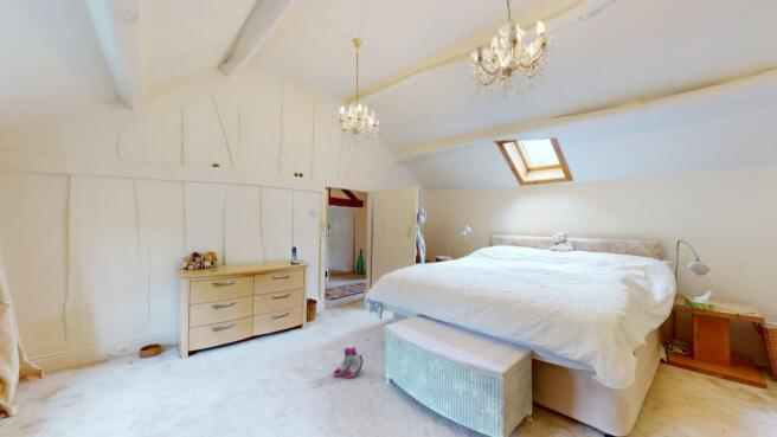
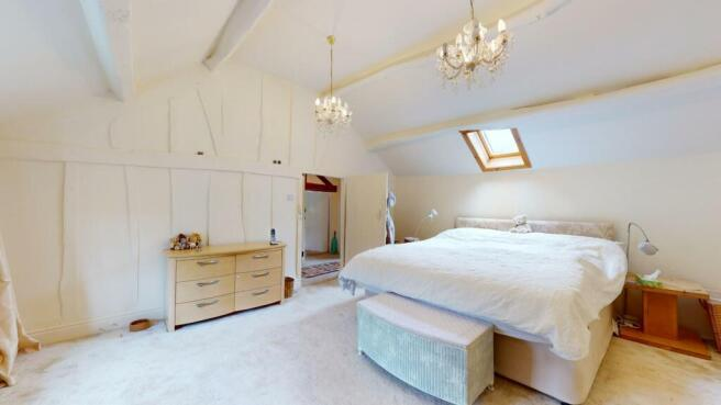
- boots (348, 360)
